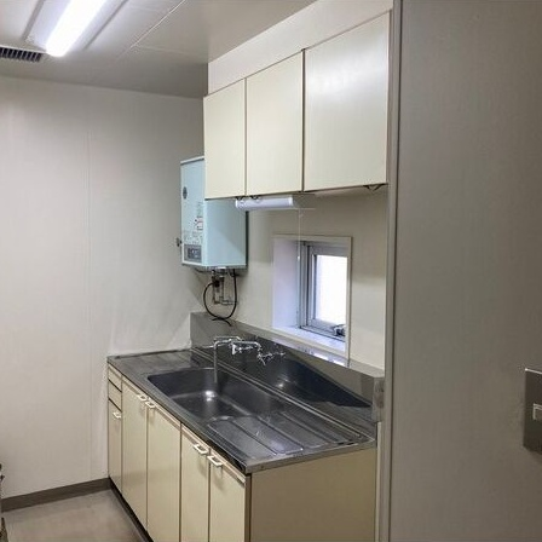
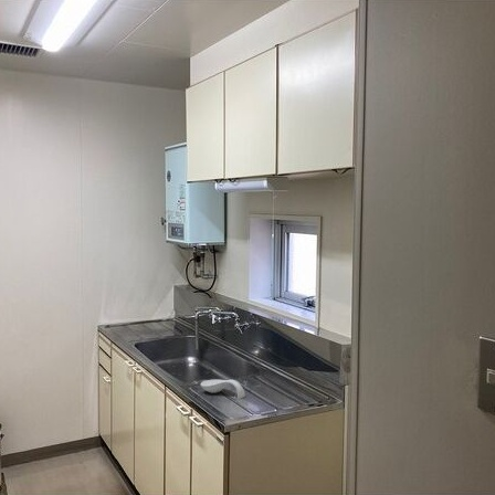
+ spoon rest (222, 386)
